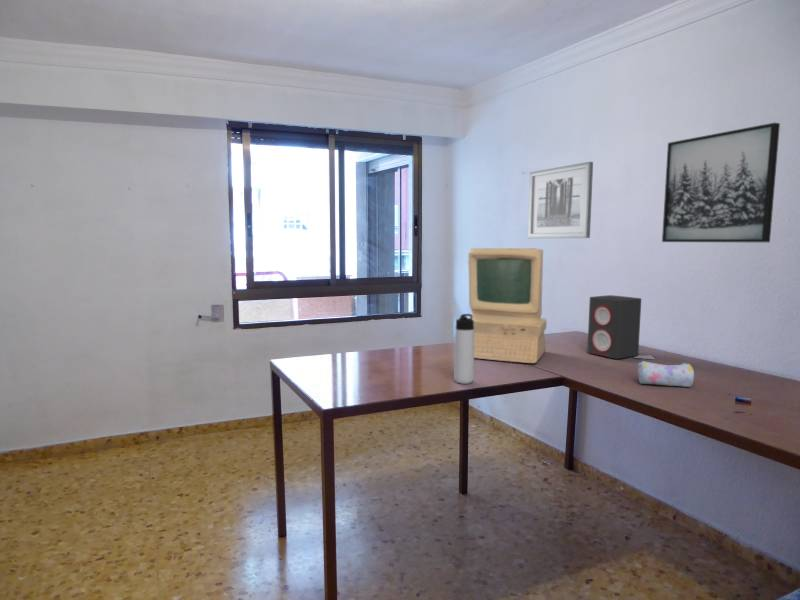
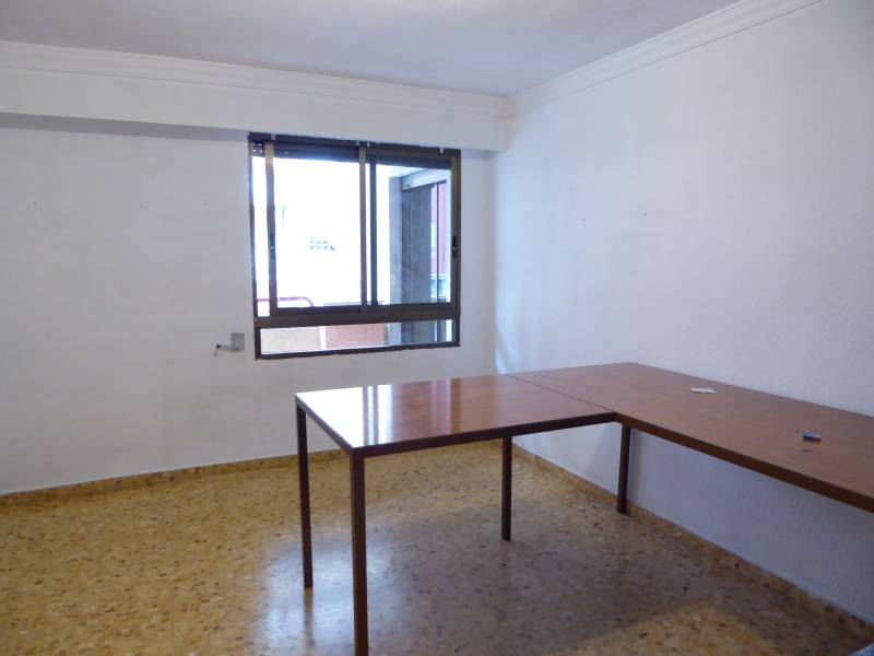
- wall art (557, 203)
- pencil case (665, 373)
- thermos bottle (465, 348)
- wall art (714, 188)
- computer (504, 301)
- speaker (613, 326)
